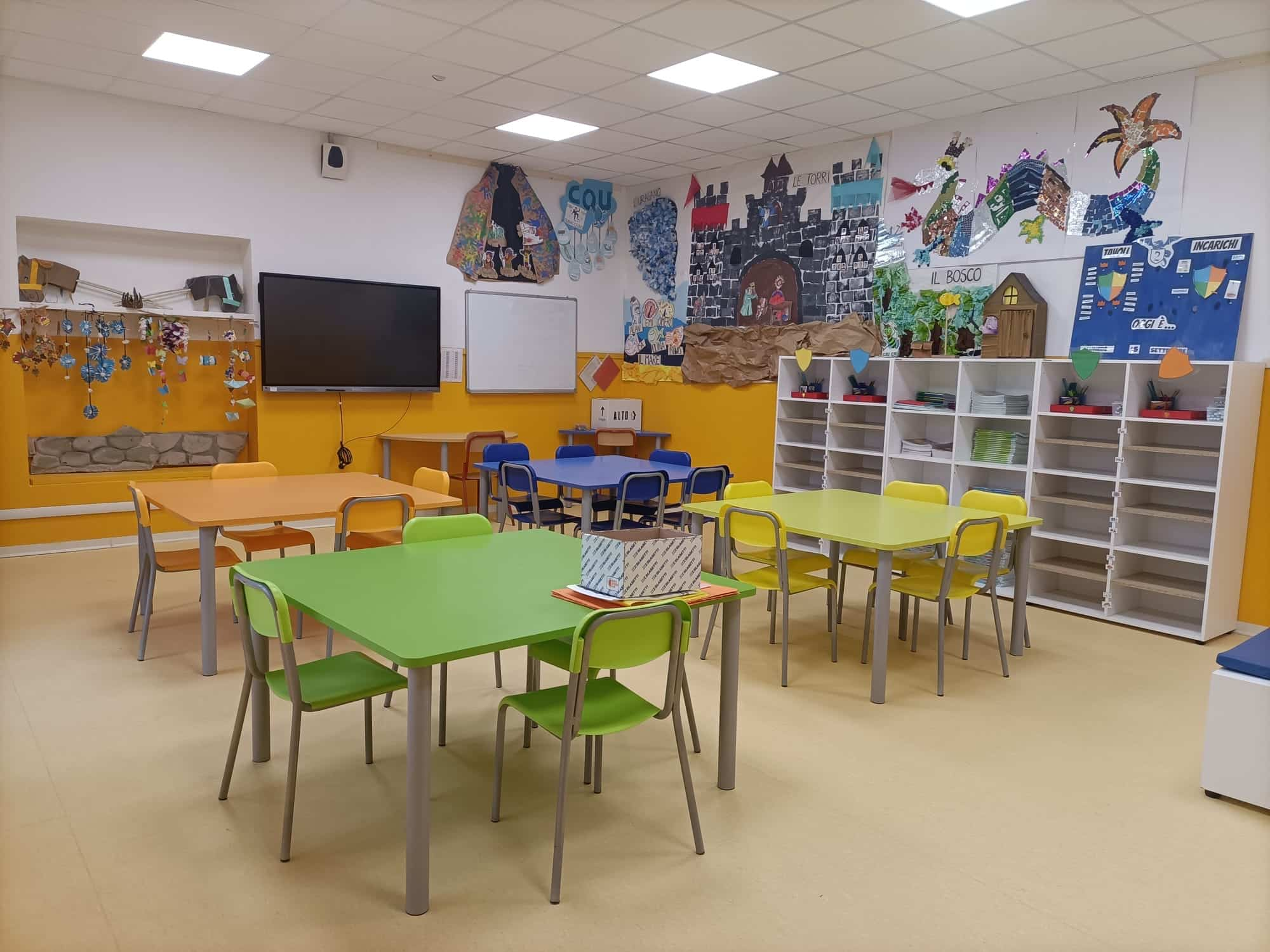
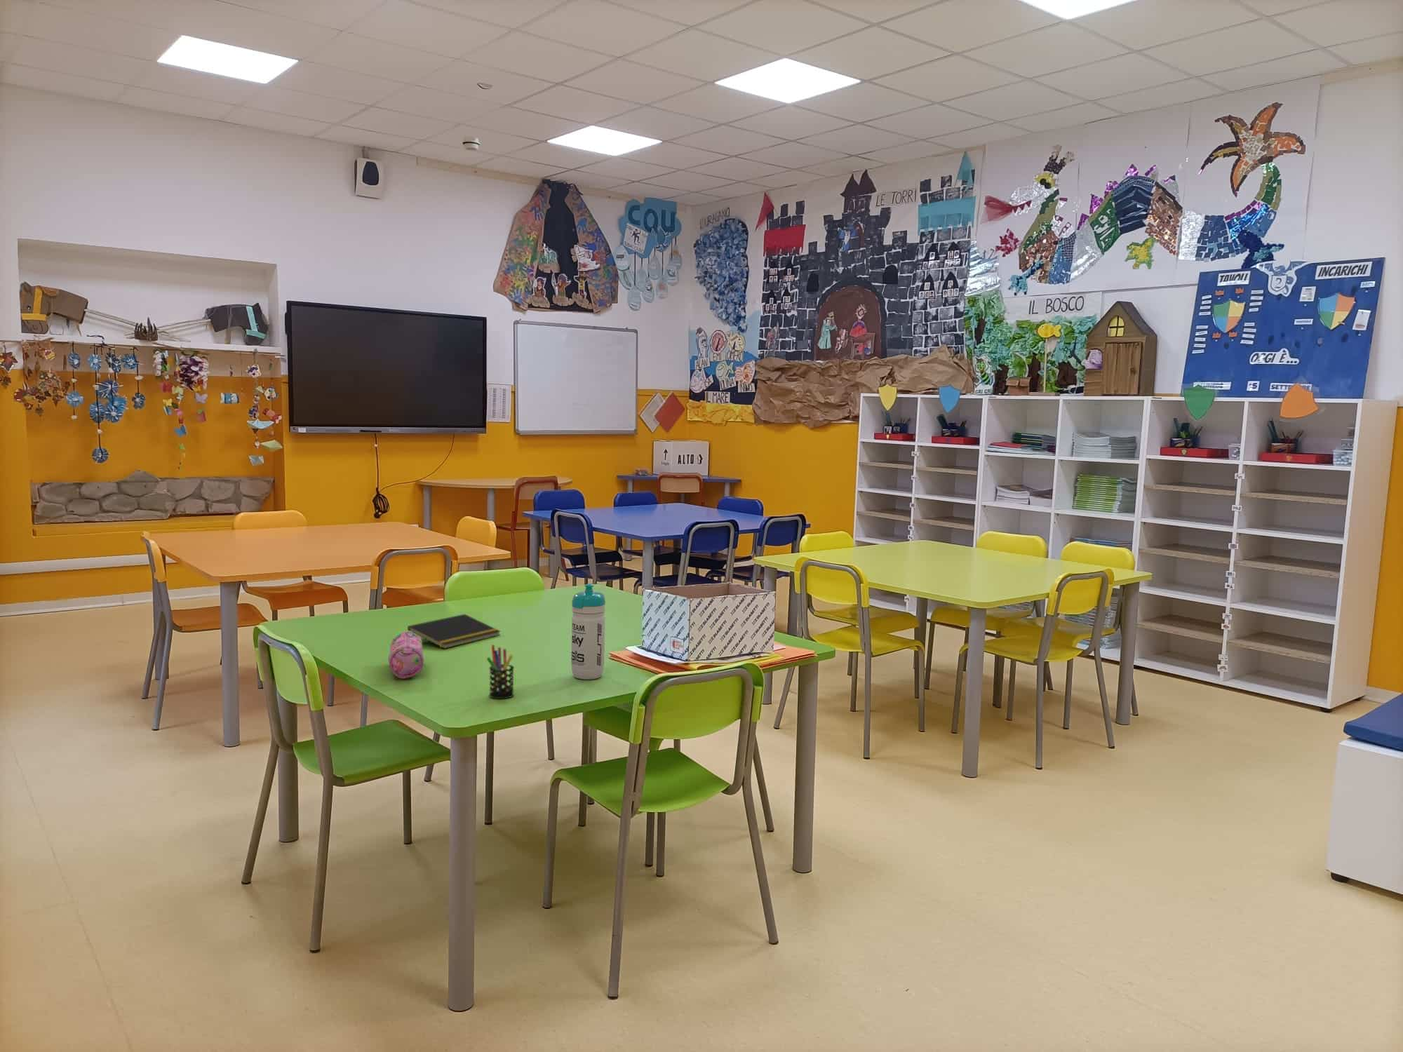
+ notepad (454, 631)
+ pencil case (407, 653)
+ water bottle (588, 630)
+ smoke detector (471, 144)
+ pen holder (498, 671)
